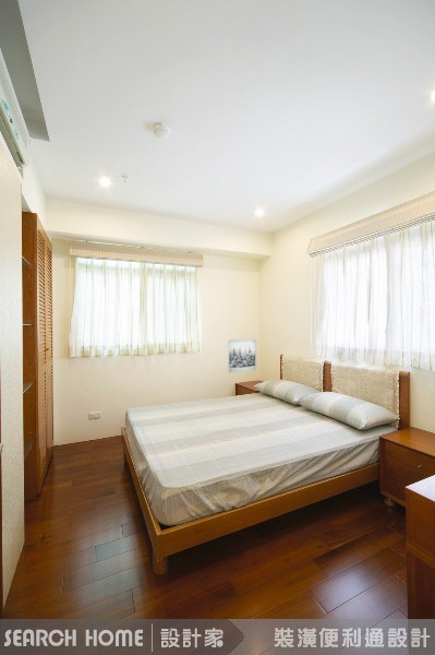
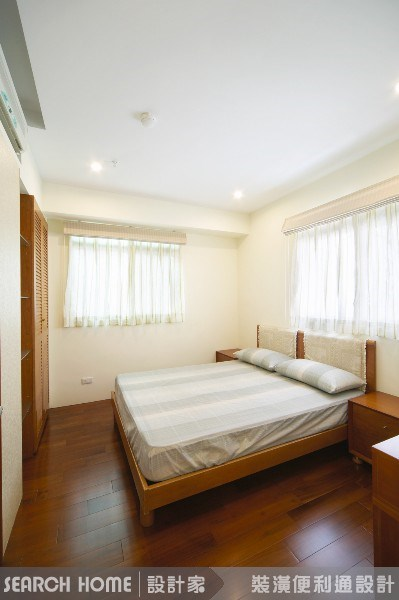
- wall art (242, 355)
